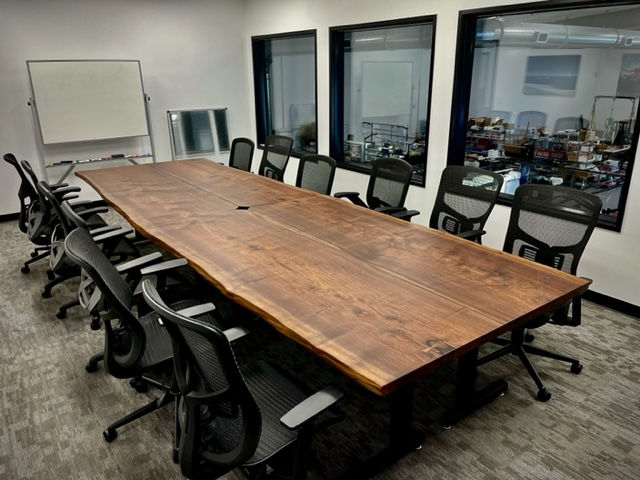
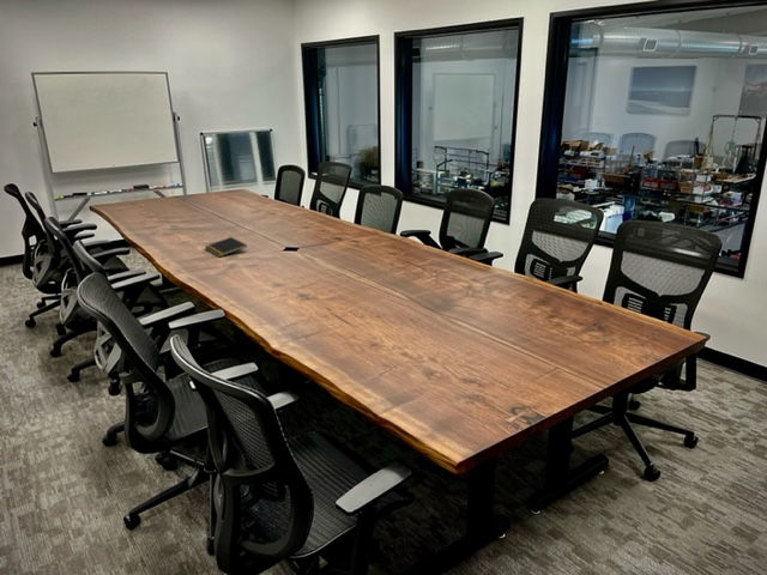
+ notepad (225, 246)
